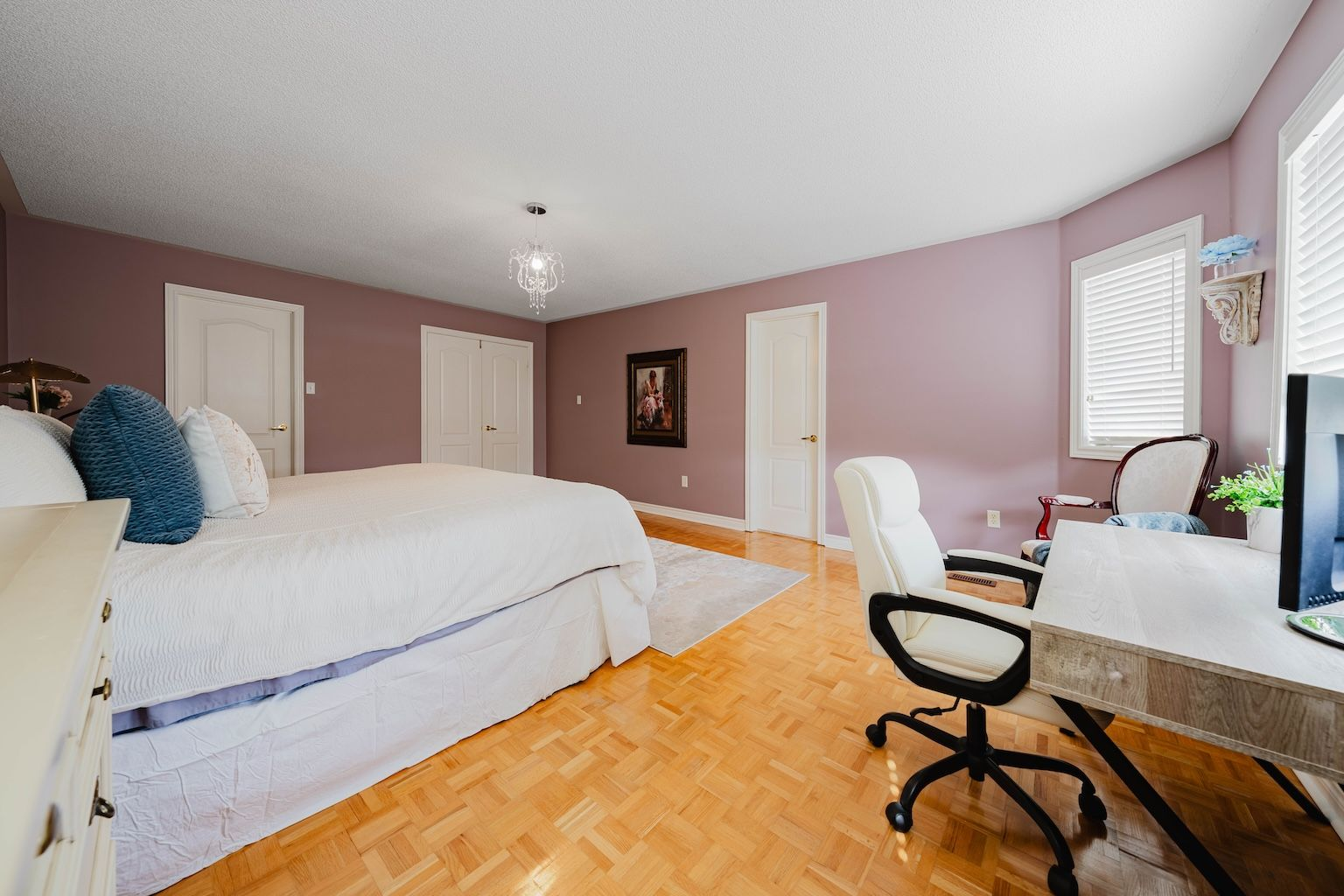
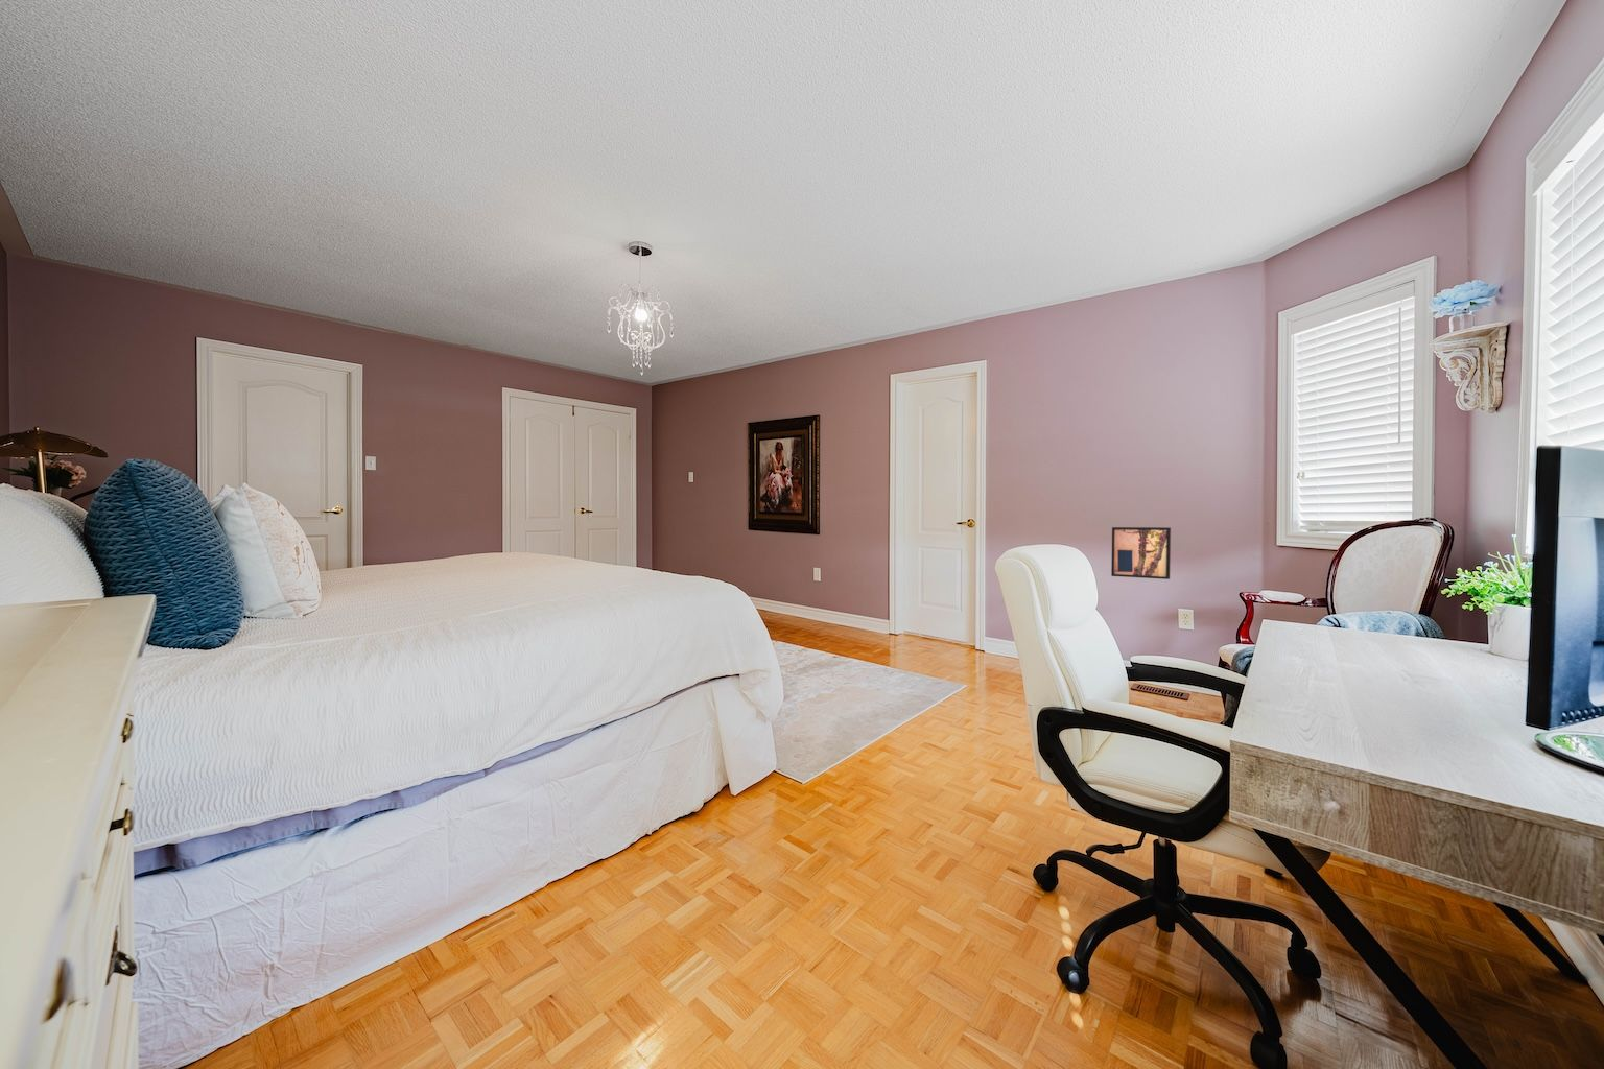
+ wall art (1141, 552)
